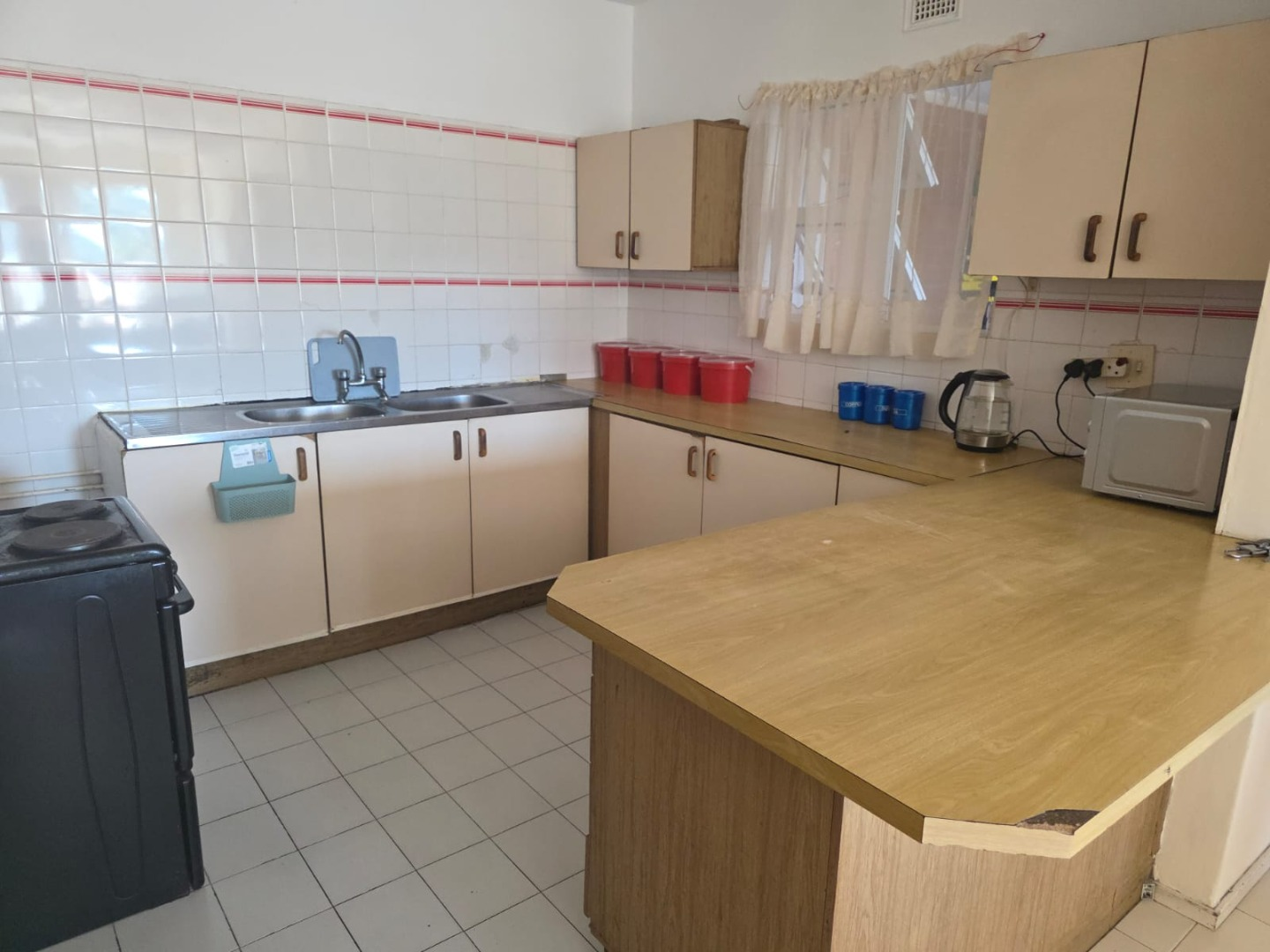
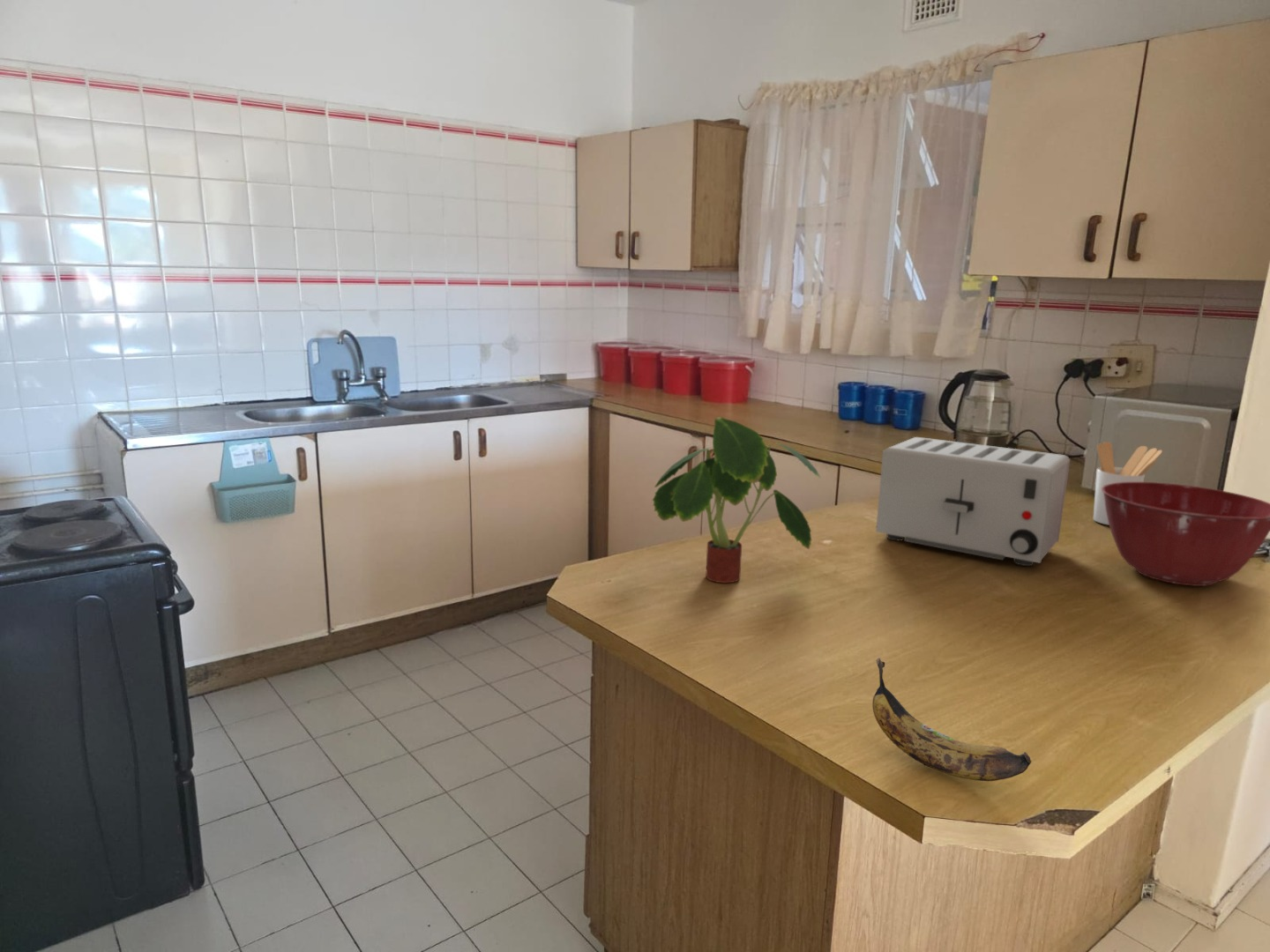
+ banana (941, 733)
+ mixing bowl (1181, 536)
+ plant (737, 497)
+ toaster (968, 499)
+ utensil holder (1126, 481)
